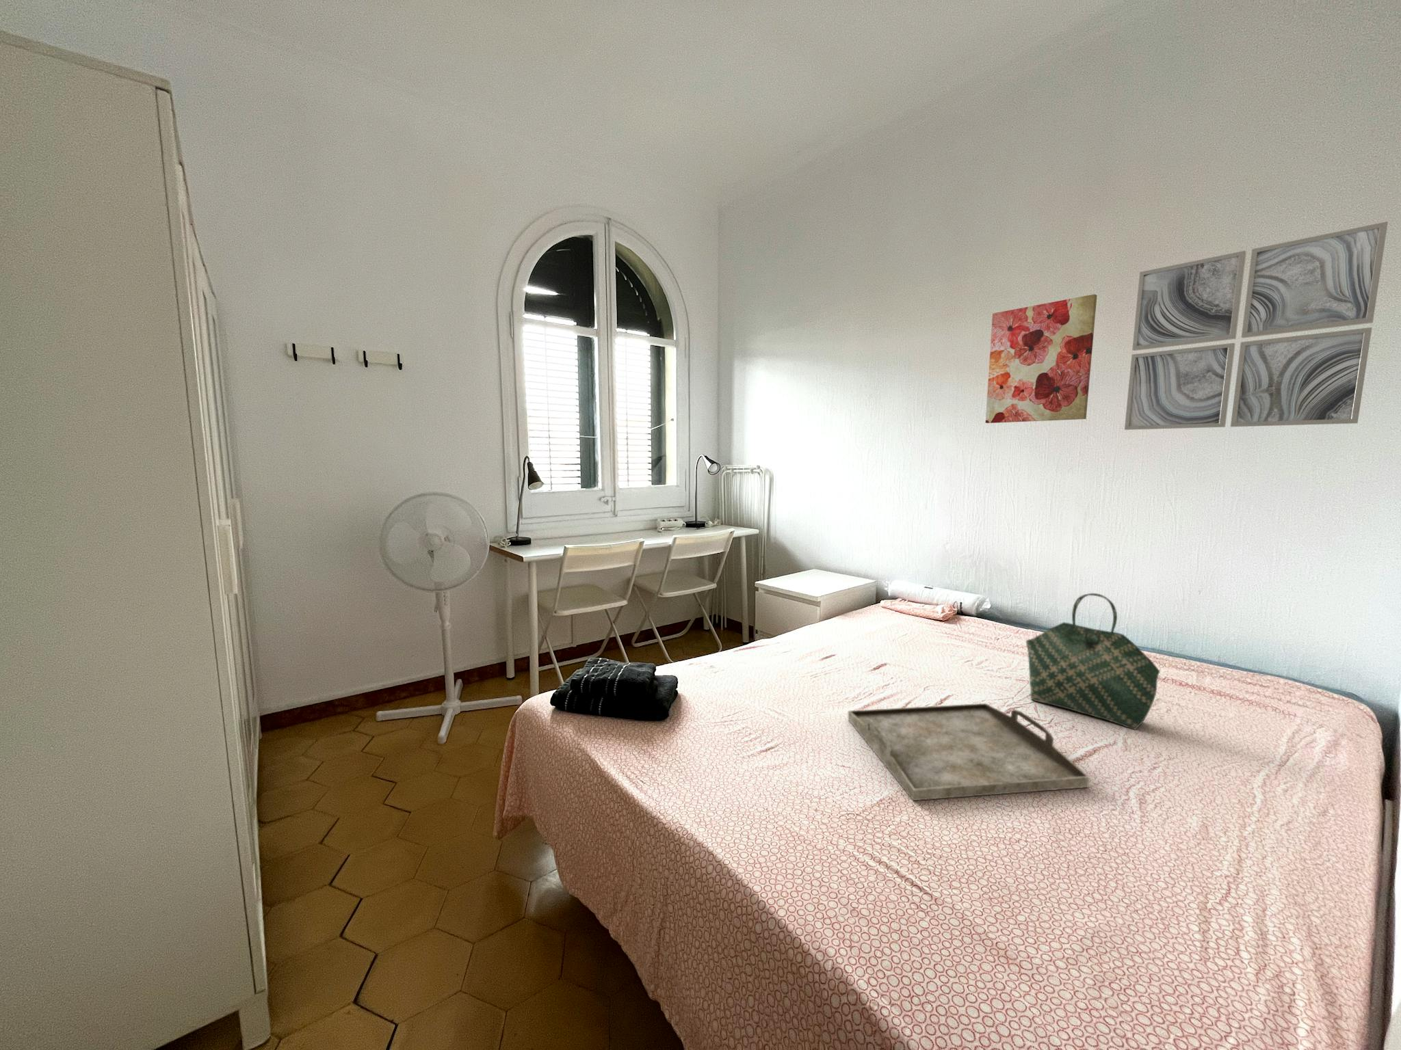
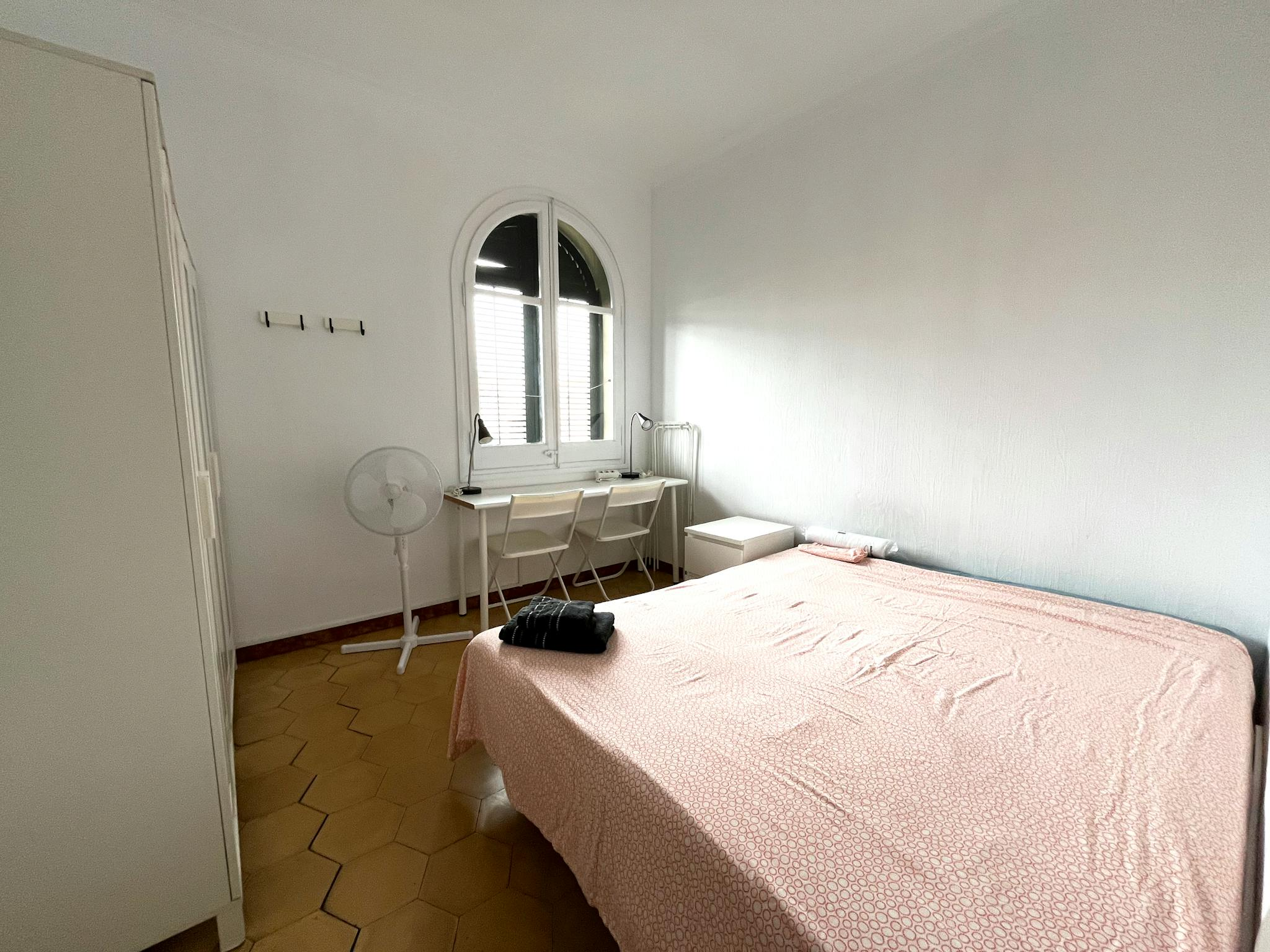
- wall art (1037, 364)
- tote bag (1088, 653)
- wall art (1236, 339)
- serving tray (955, 737)
